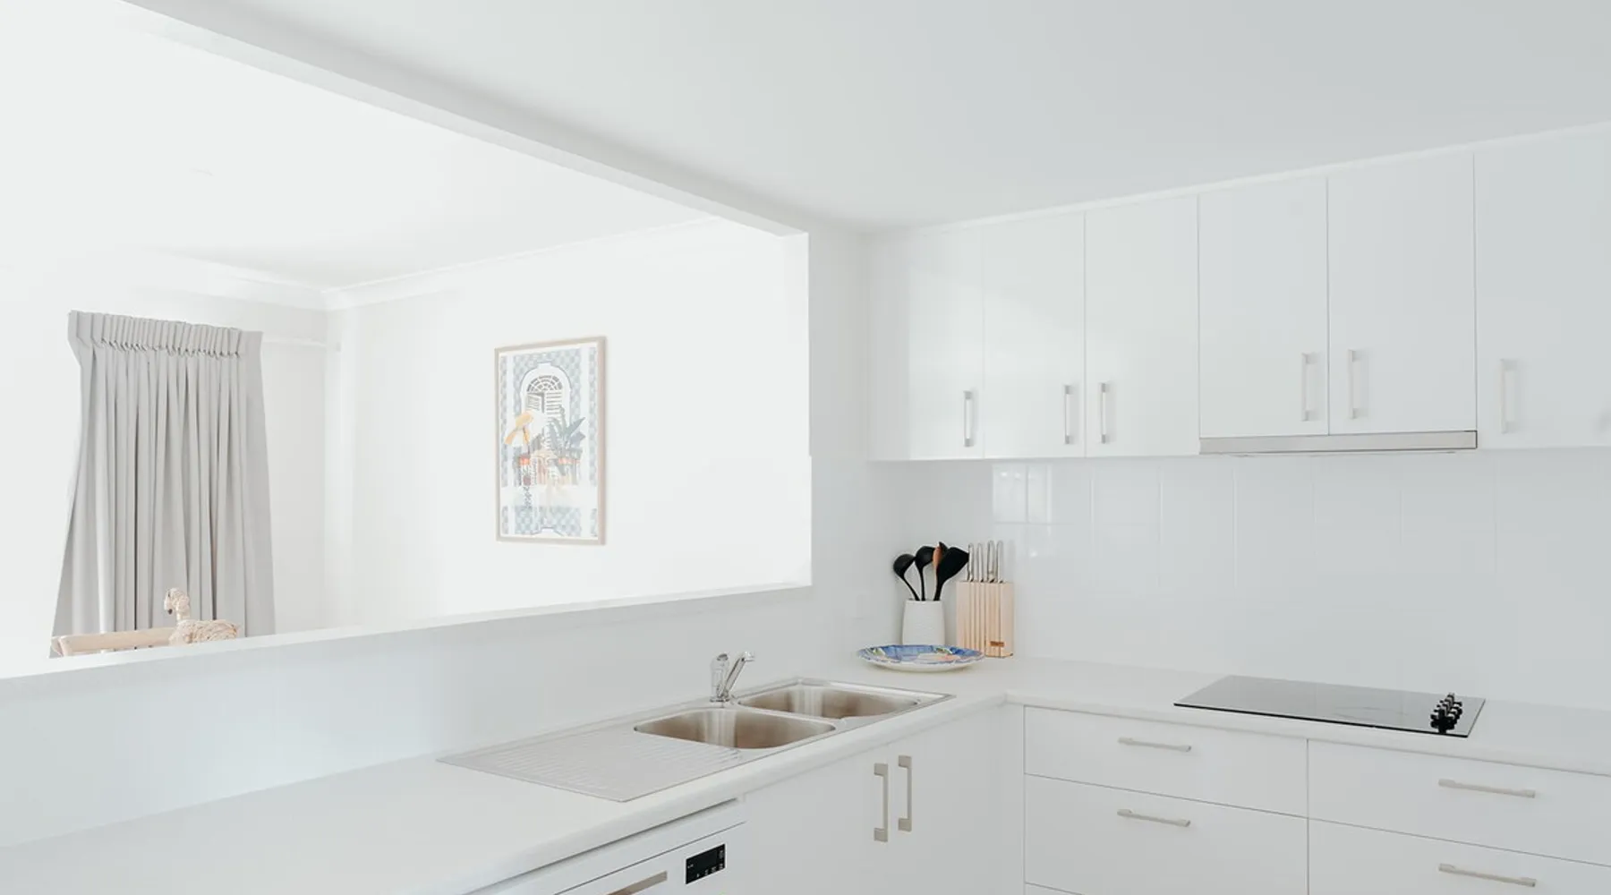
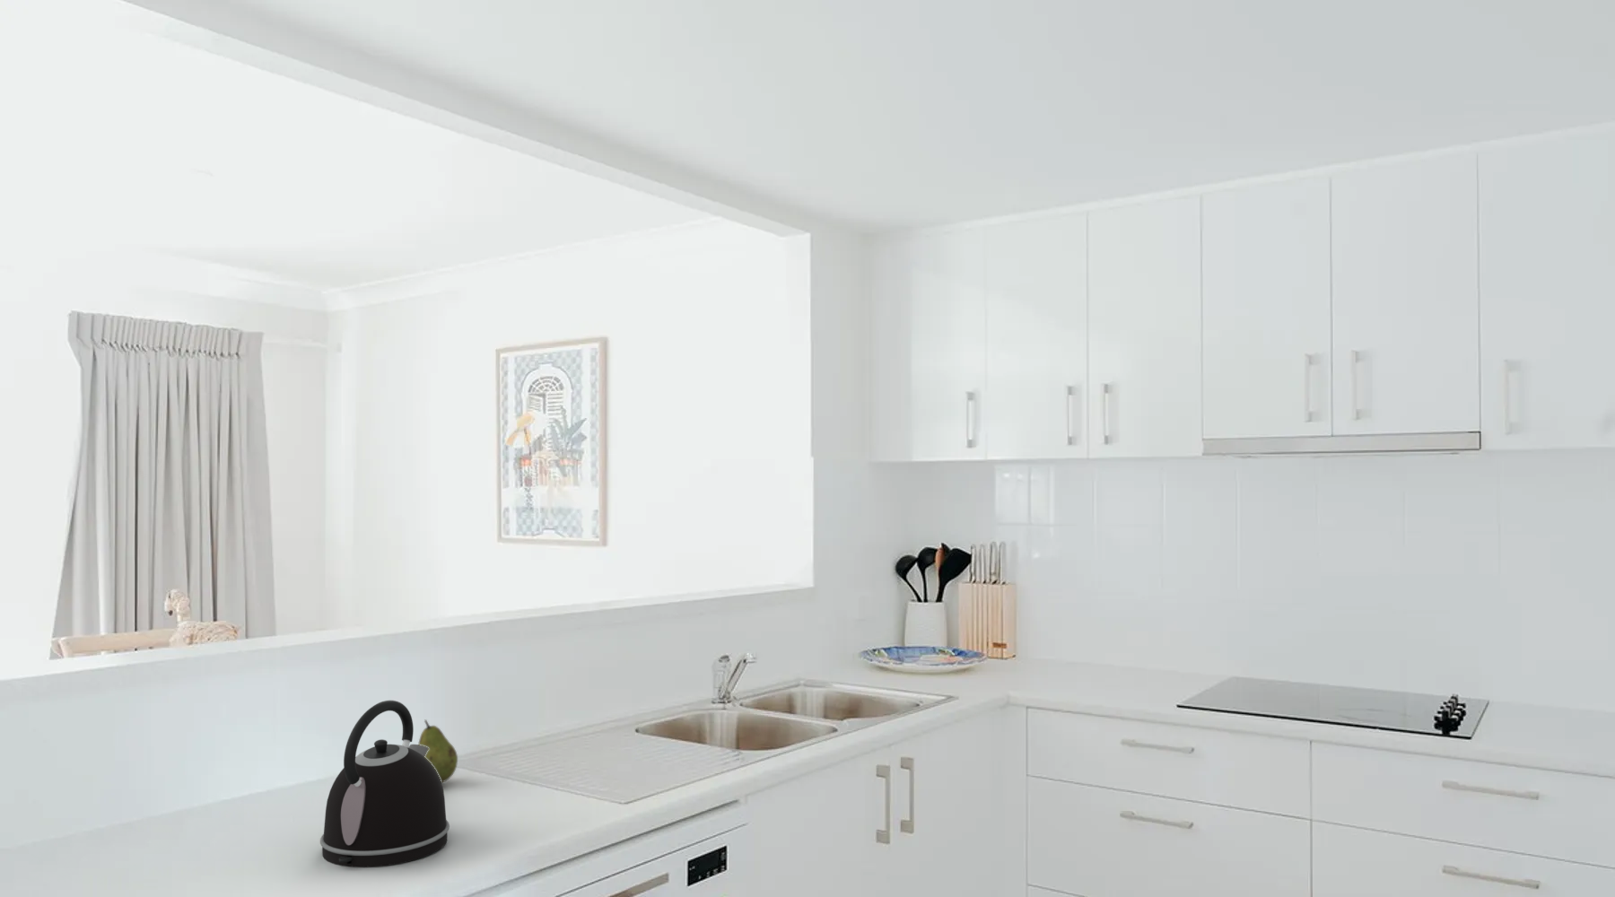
+ kettle (384, 773)
+ fruit (434, 751)
